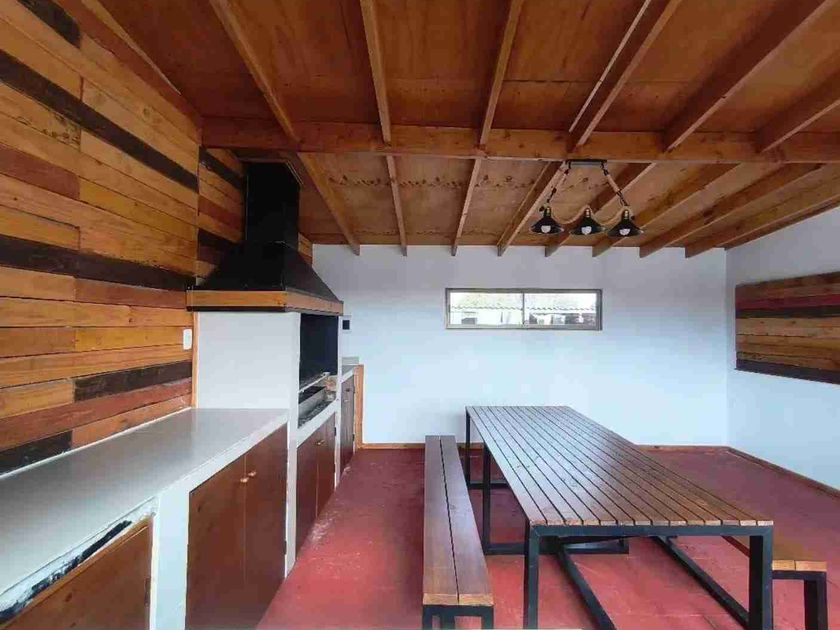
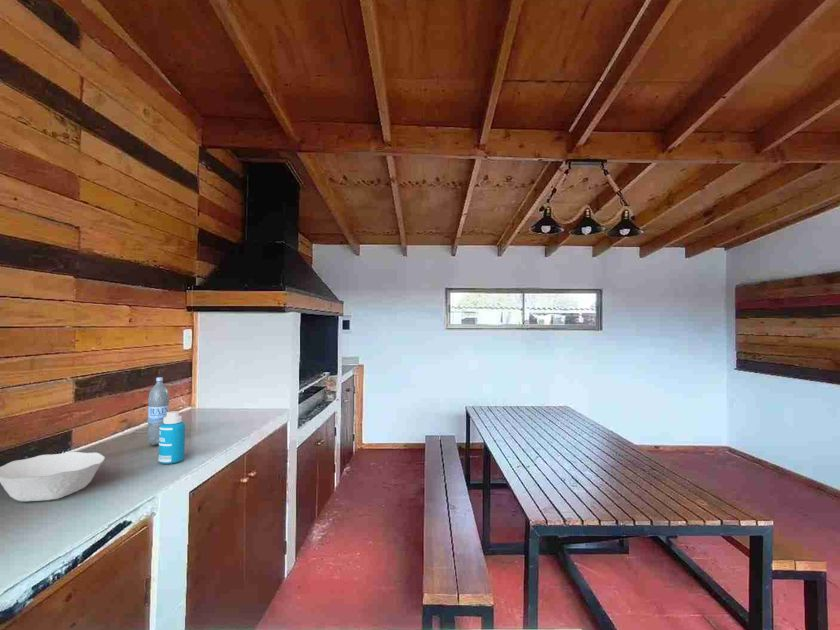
+ water bottle (158, 411)
+ bottle (172, 436)
+ bowl (52, 477)
